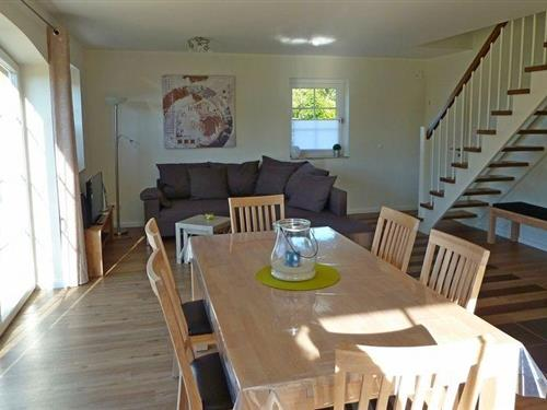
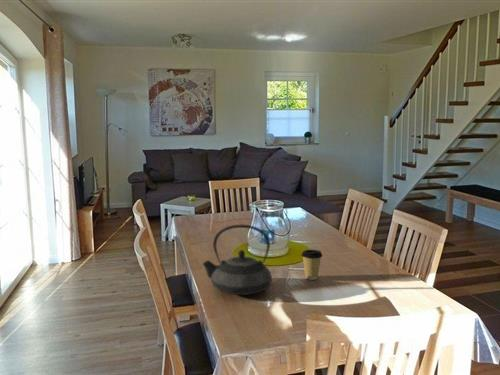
+ coffee cup (311, 264)
+ teapot (237, 257)
